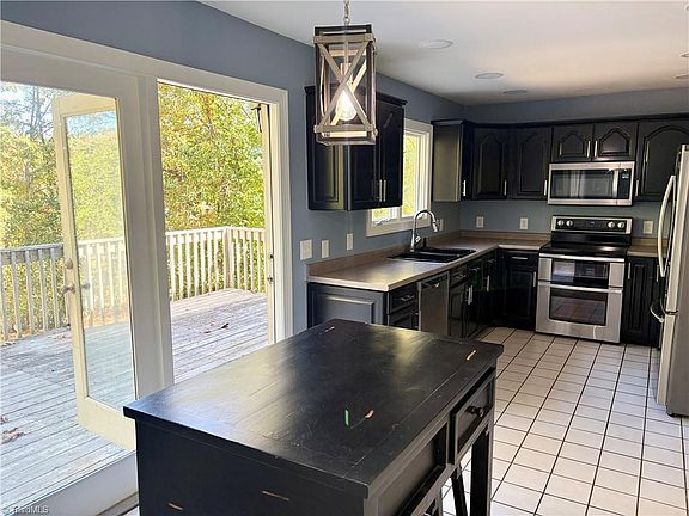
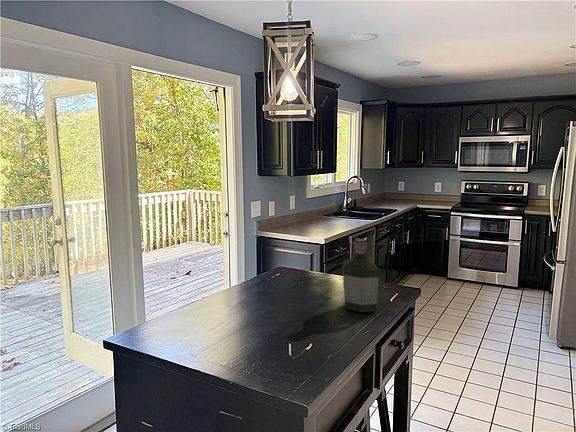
+ bottle (360, 274)
